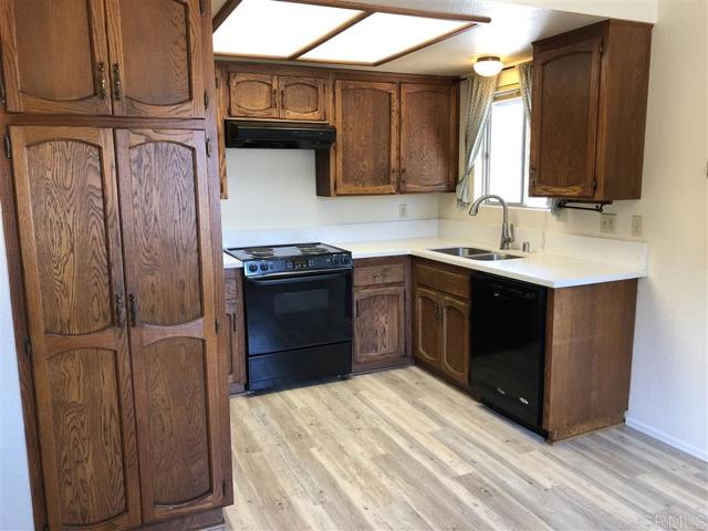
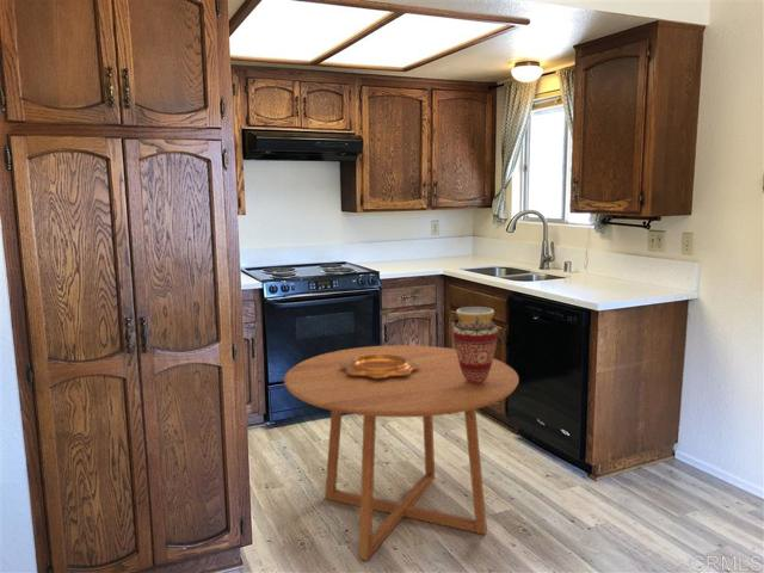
+ vase (475, 345)
+ decorative bowl (380, 364)
+ dining table (424, 444)
